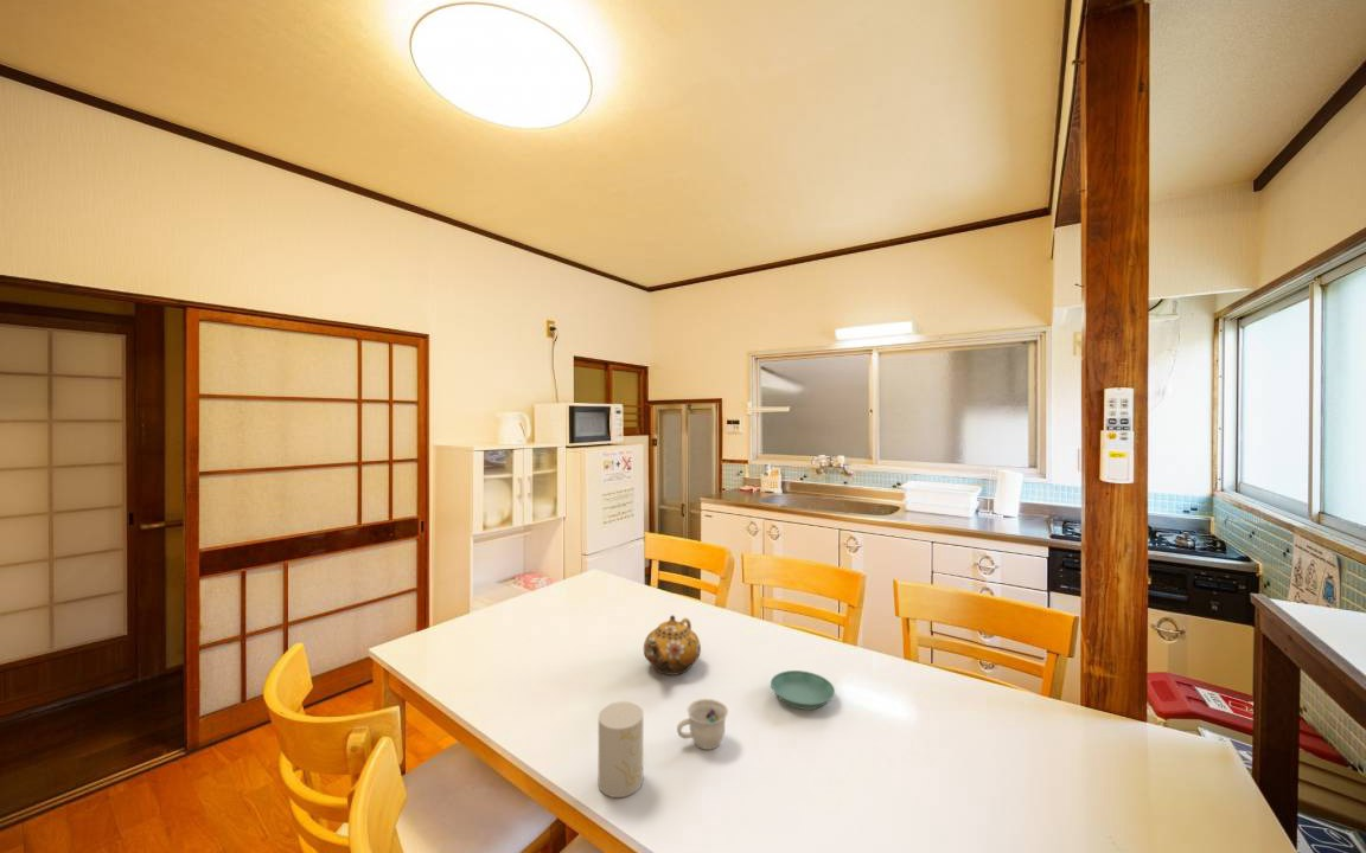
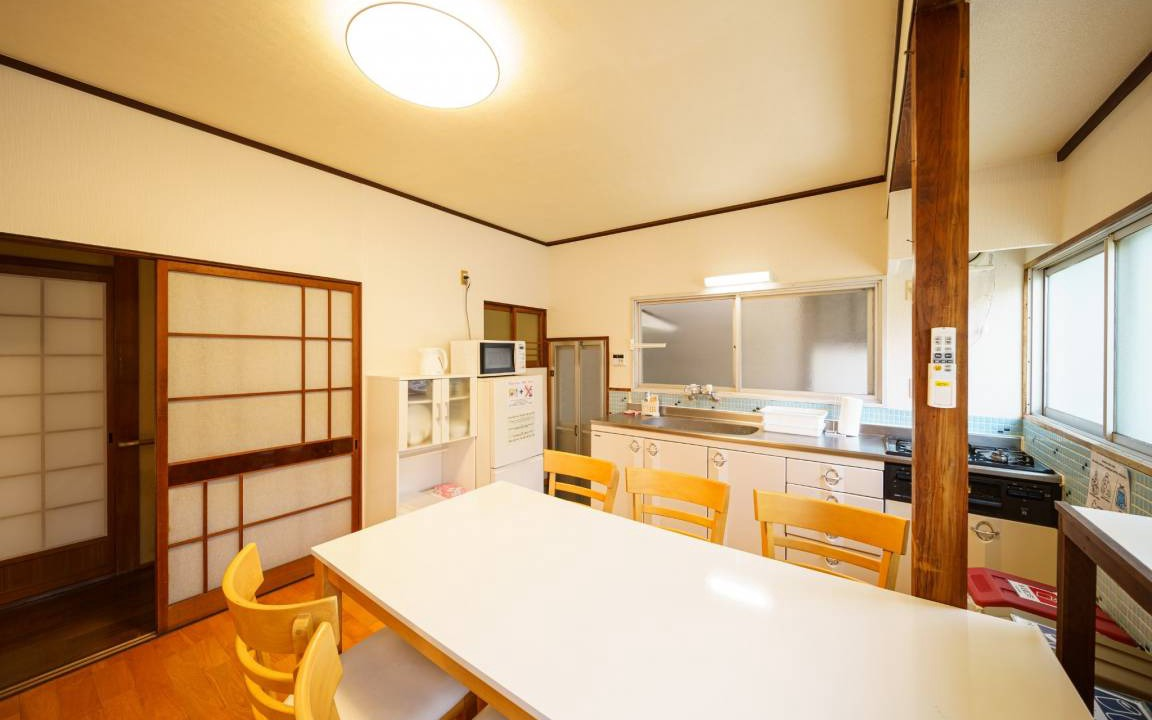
- teapot (671, 641)
- saucer (802, 691)
- teacup (703, 725)
- cup (620, 746)
